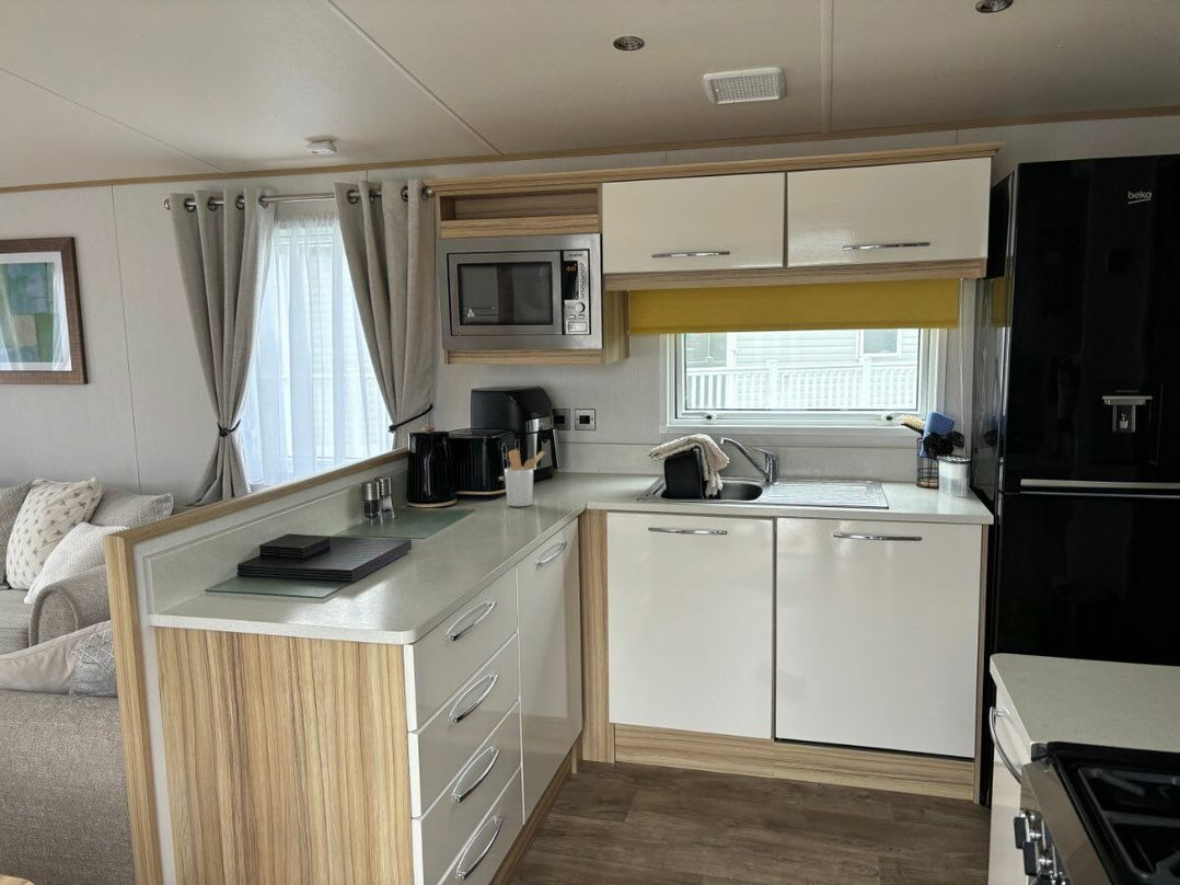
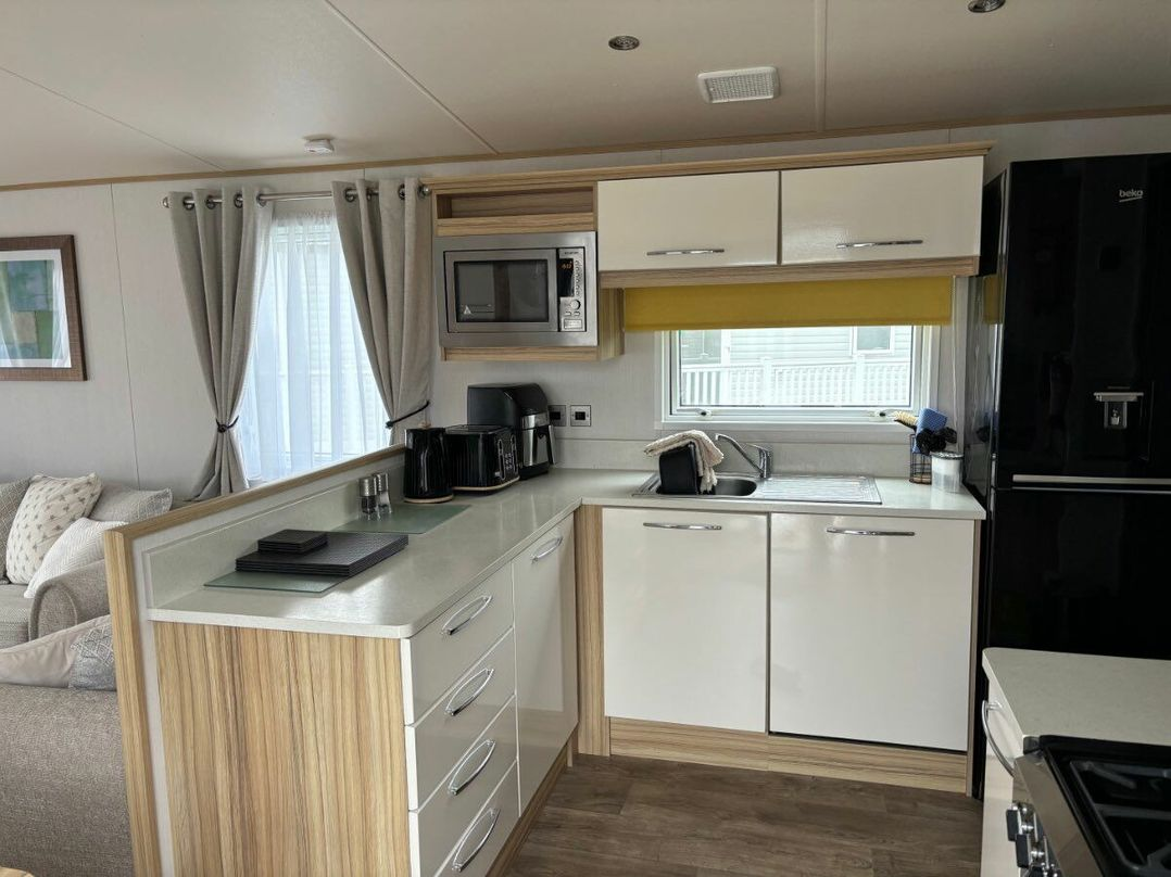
- utensil holder (525, 476)
